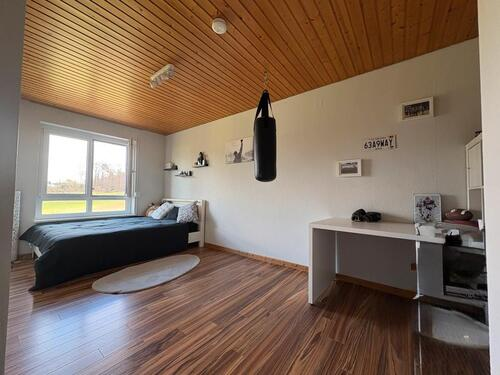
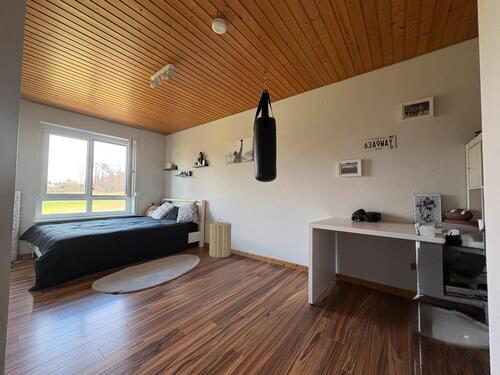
+ laundry hamper (220, 236)
